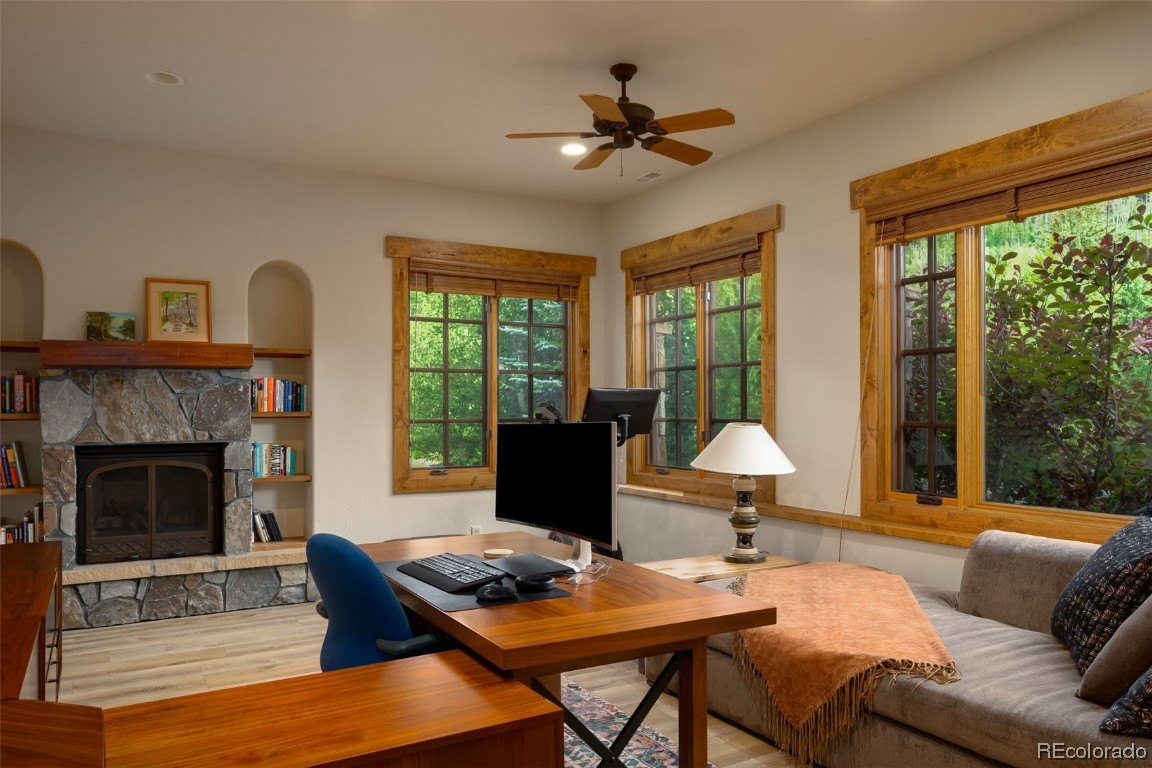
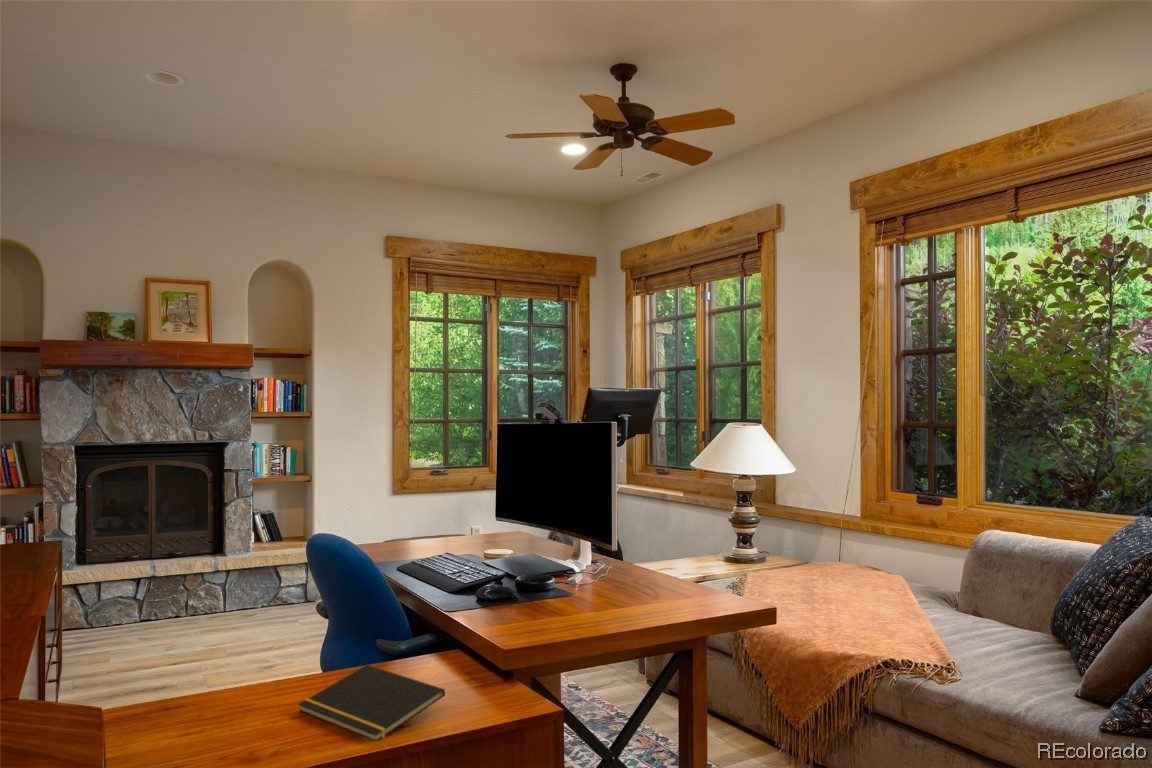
+ notepad (371, 699)
